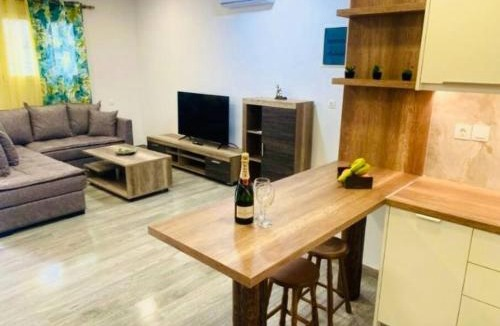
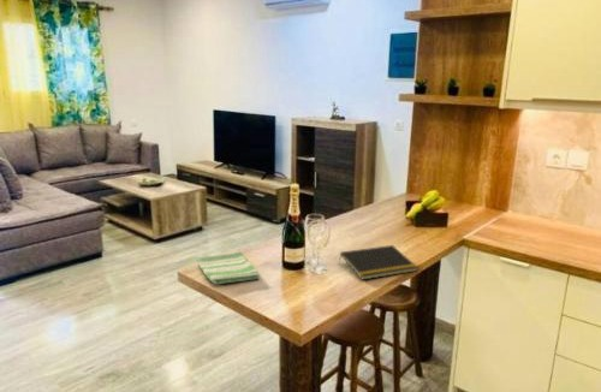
+ dish towel (227, 266)
+ notepad (377, 261)
